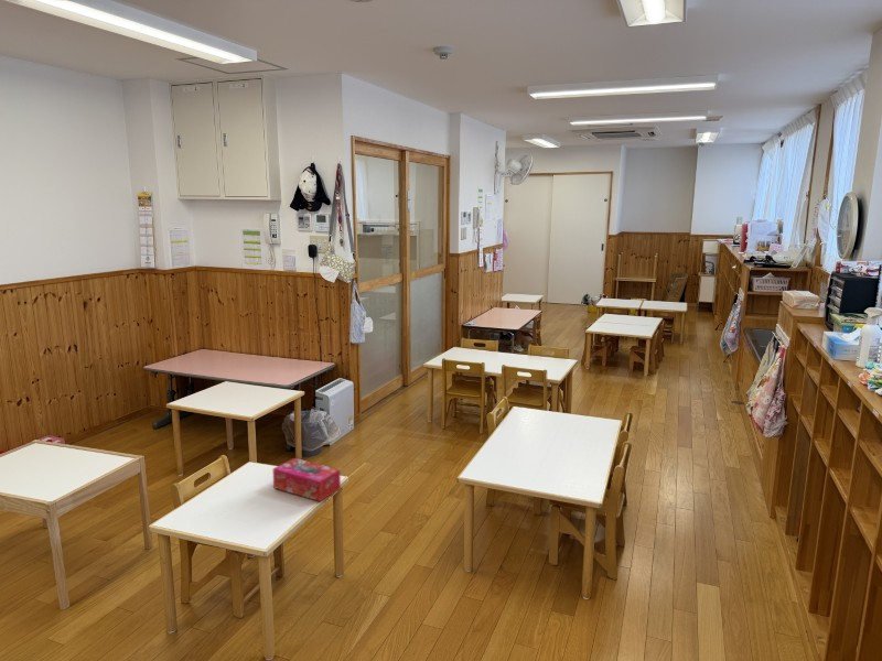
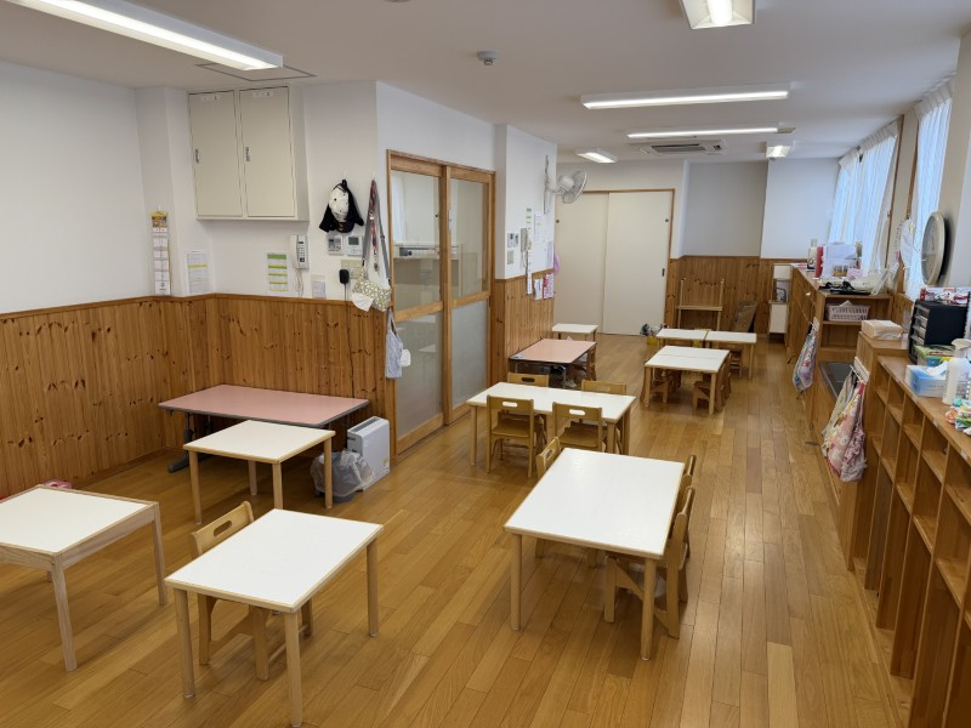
- tissue box (306, 478)
